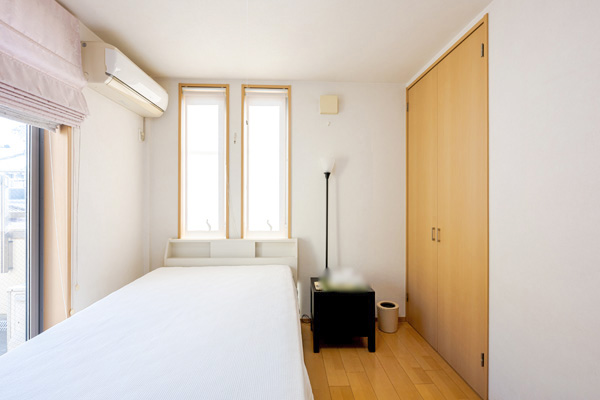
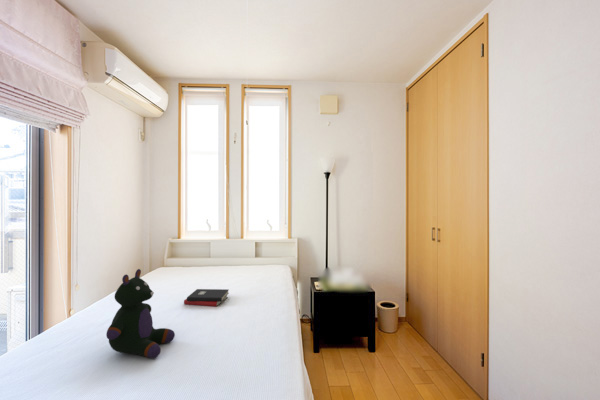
+ hardback book (208, 297)
+ stuffed bear (142, 310)
